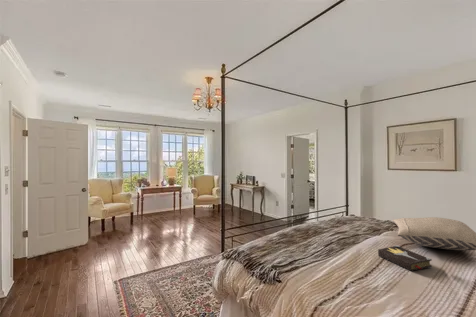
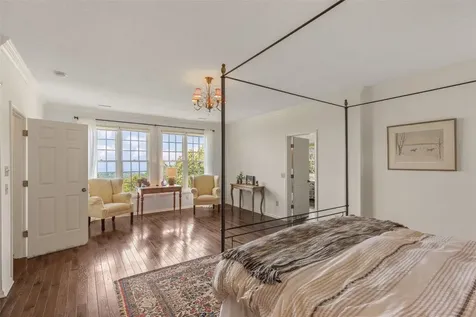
- hardback book (403, 256)
- pillow (433, 231)
